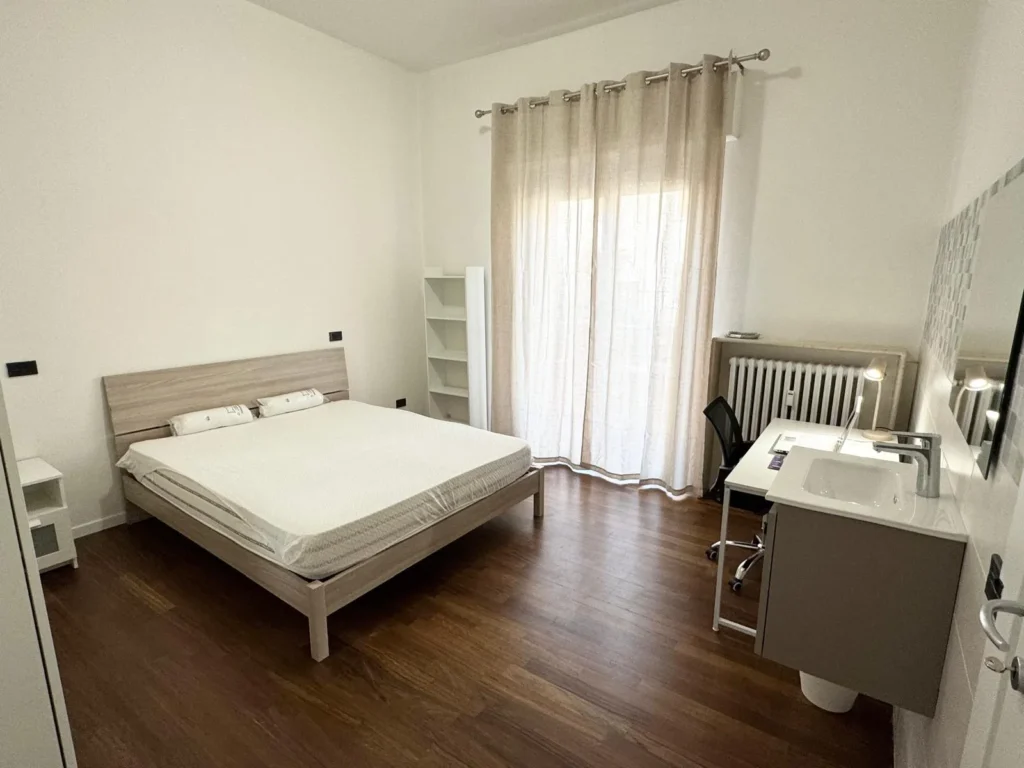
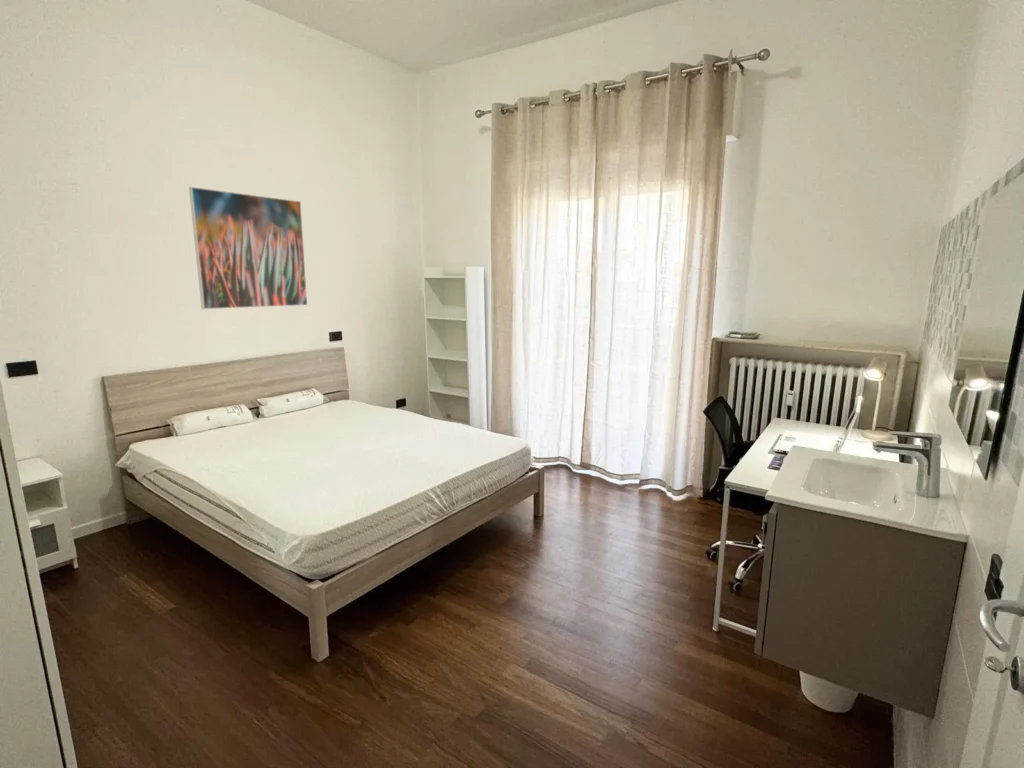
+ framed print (254, 252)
